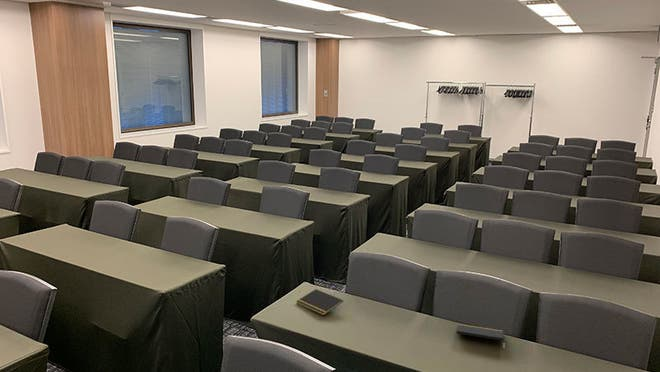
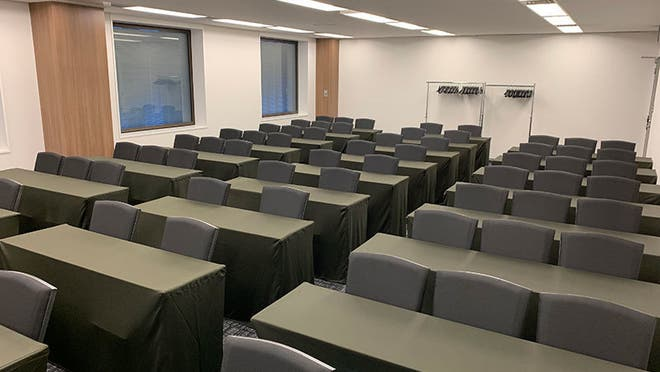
- notepad (479, 331)
- notepad (319, 301)
